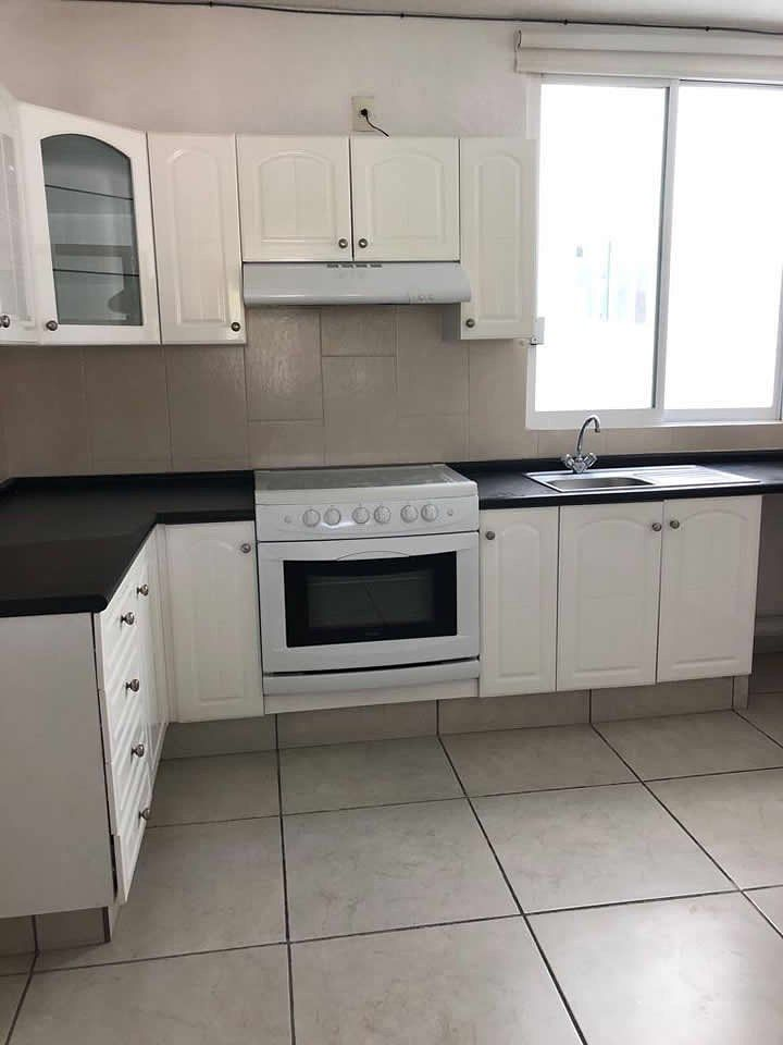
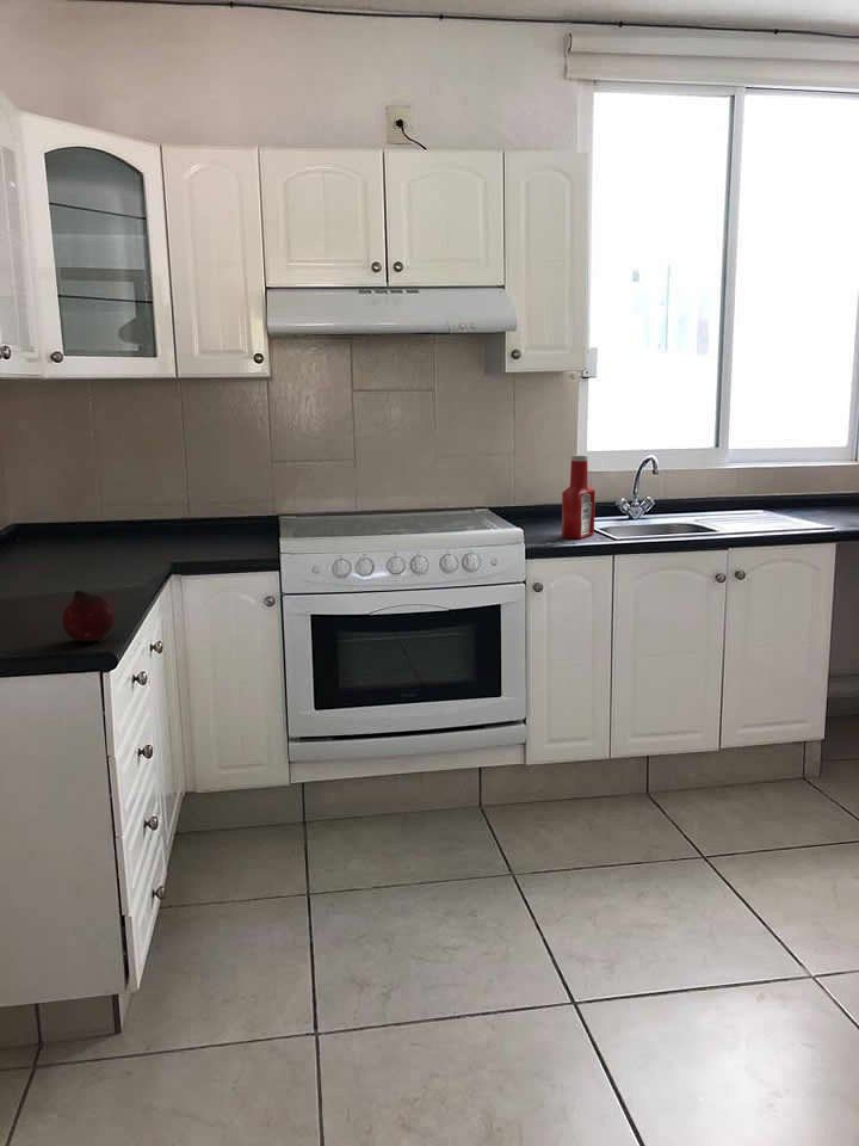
+ fruit (88, 615)
+ soap bottle (579, 495)
